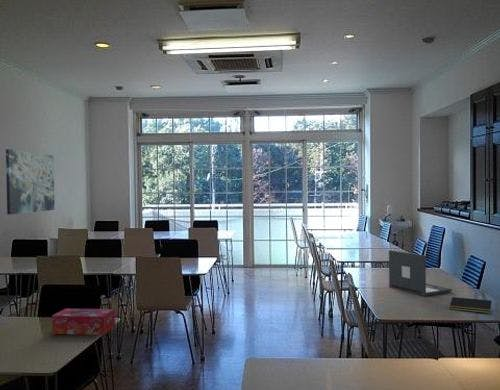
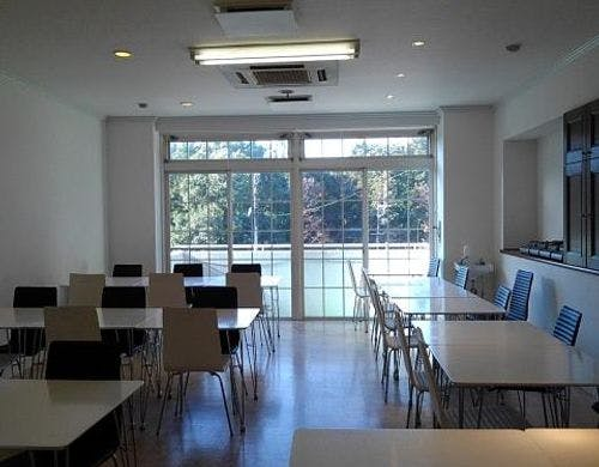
- tissue box (84, 321)
- notepad (470, 304)
- laptop (419, 270)
- wall art (32, 182)
